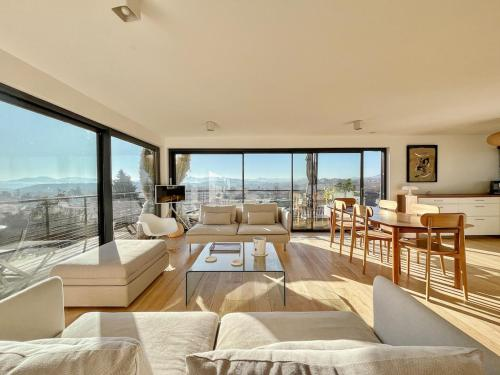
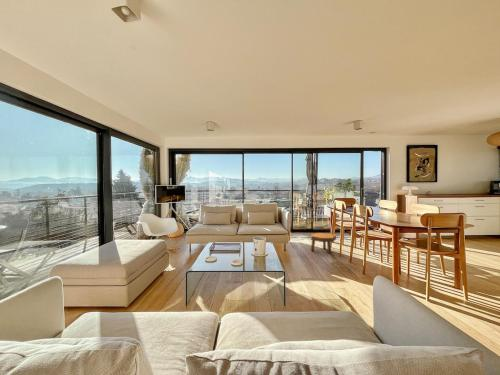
+ footstool (323, 242)
